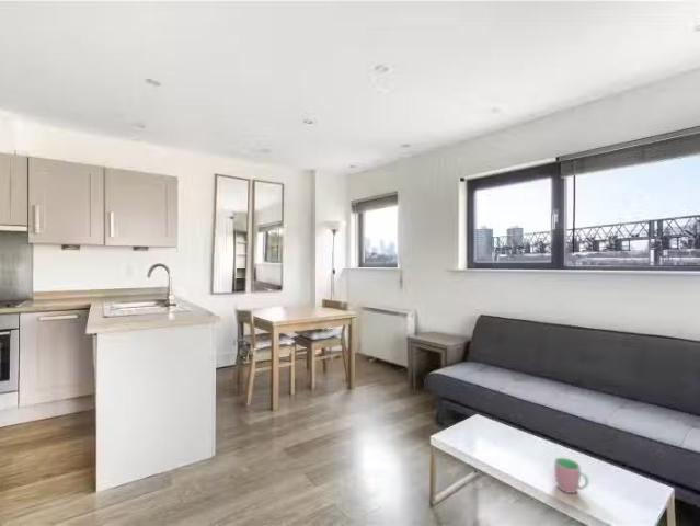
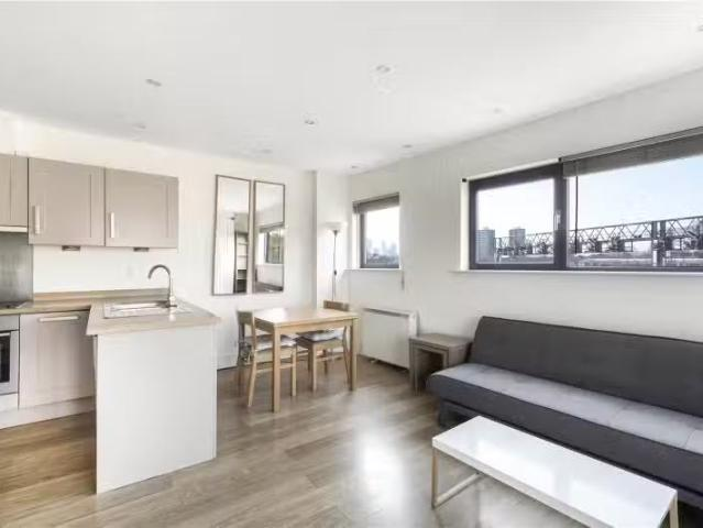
- cup (571, 478)
